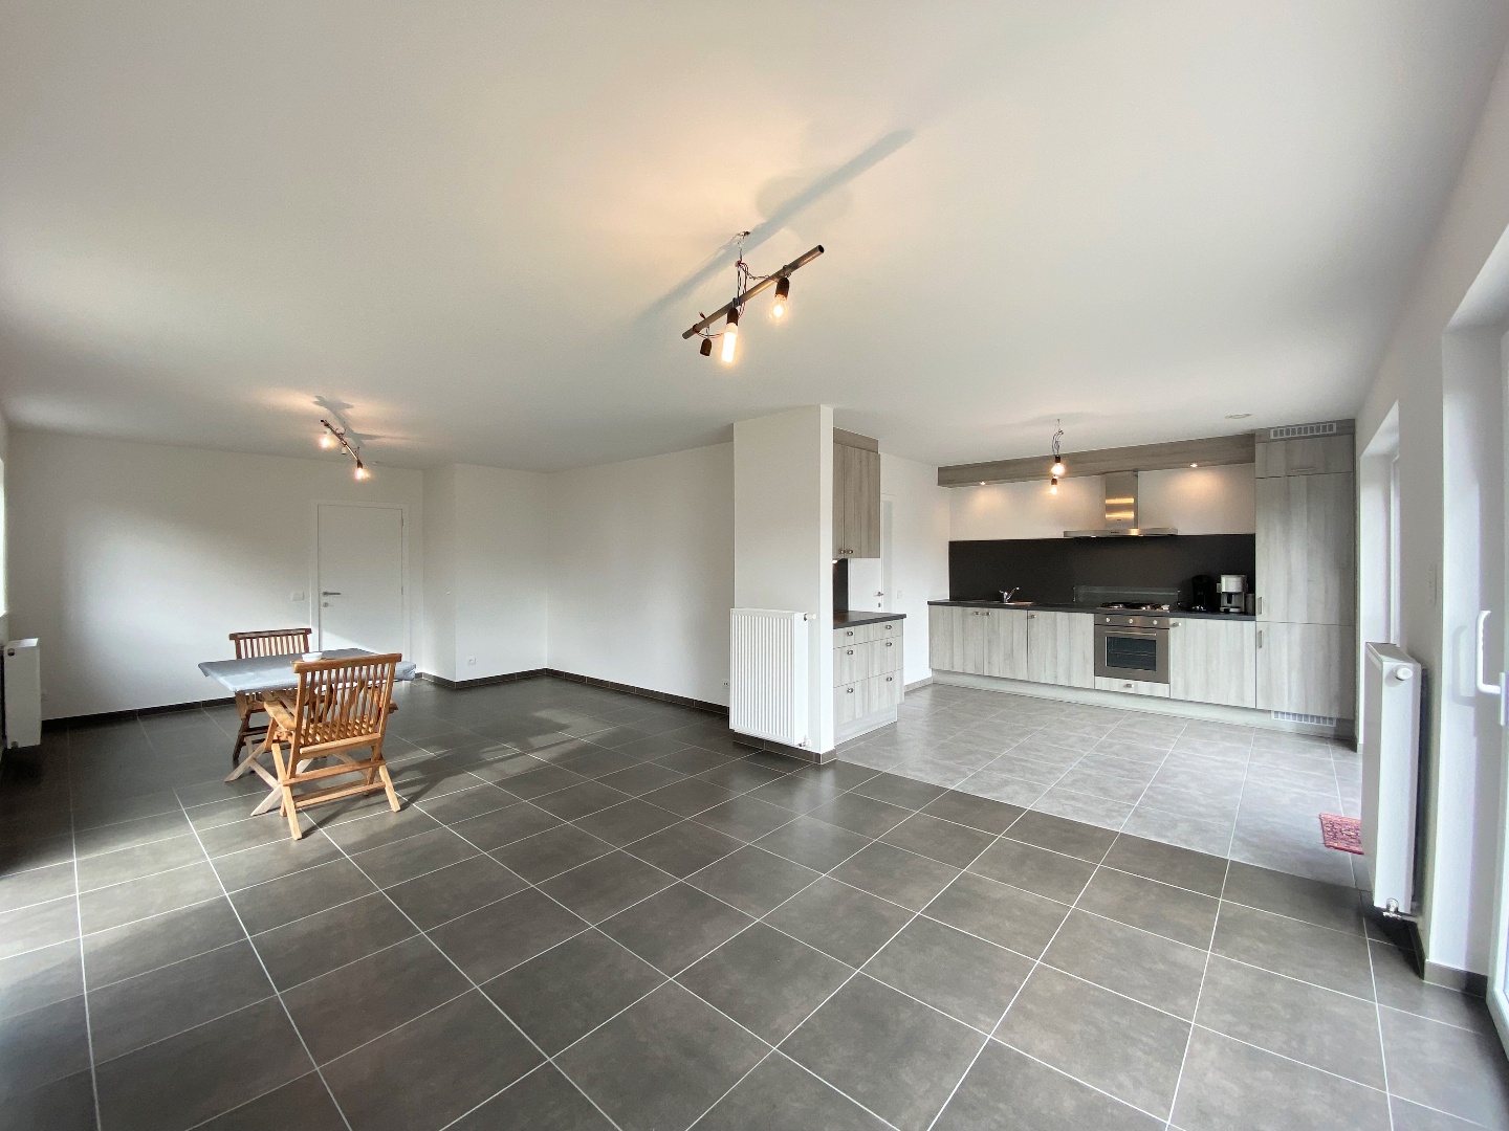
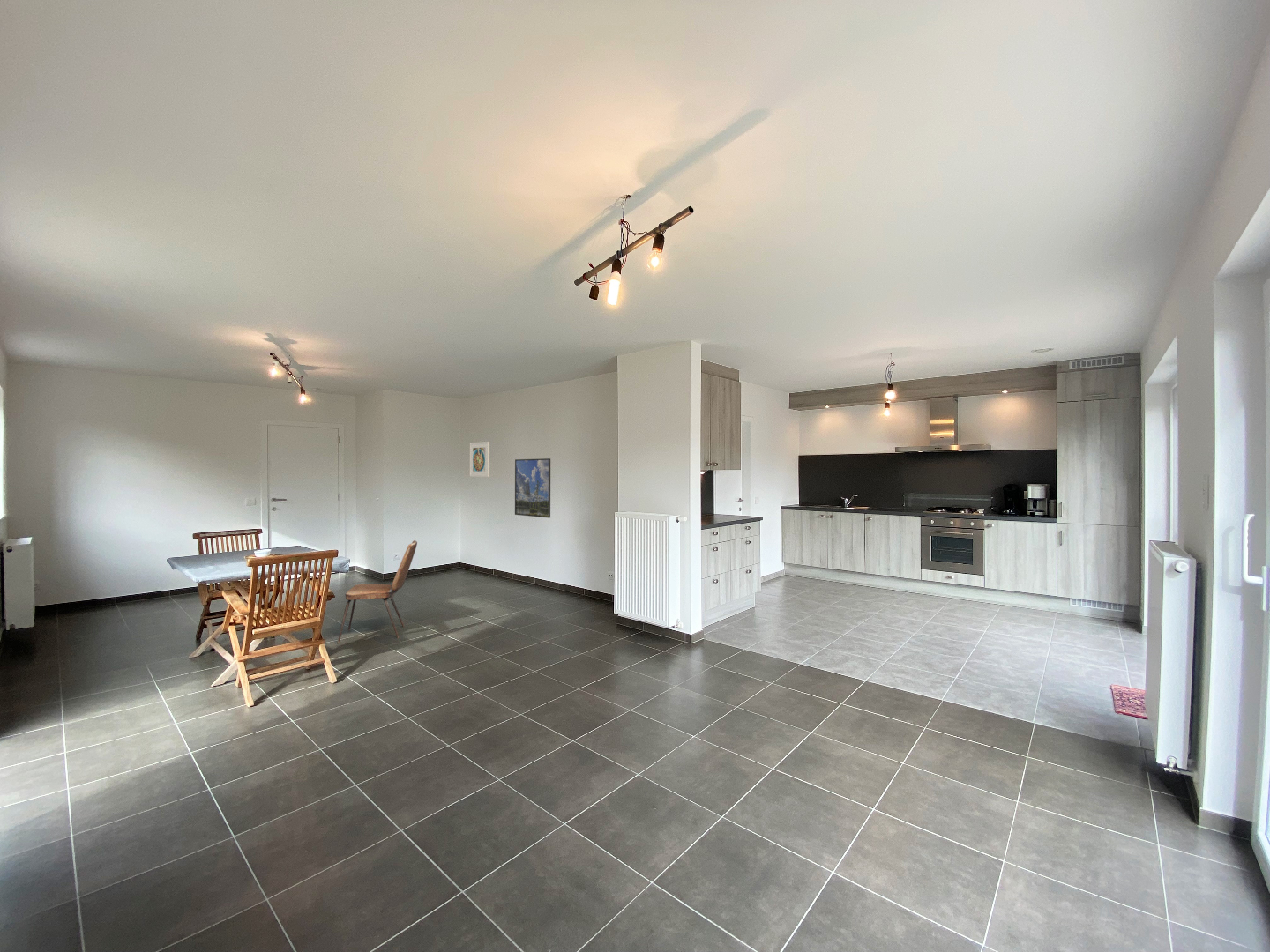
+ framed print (479, 459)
+ dining chair (379, 588)
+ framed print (532, 487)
